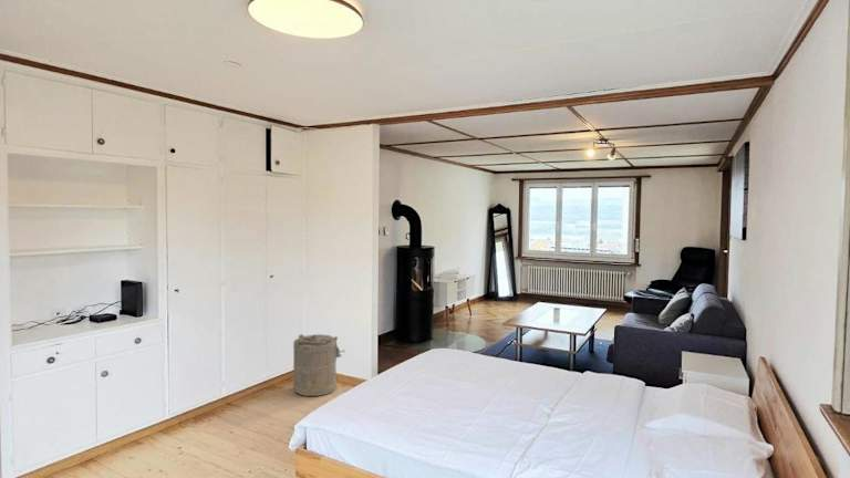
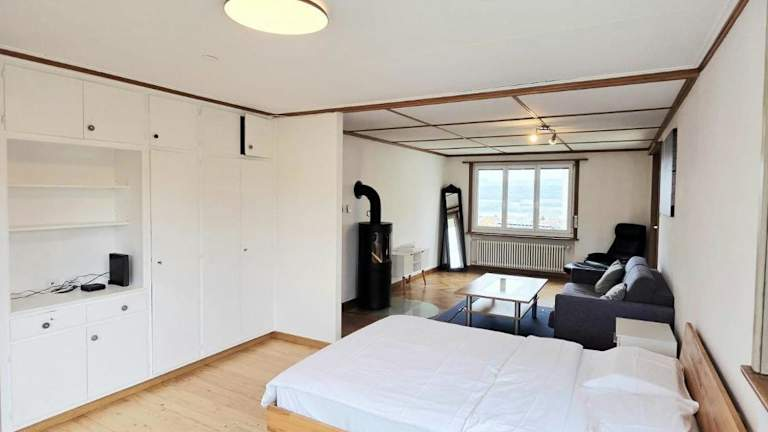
- laundry hamper (314, 361)
